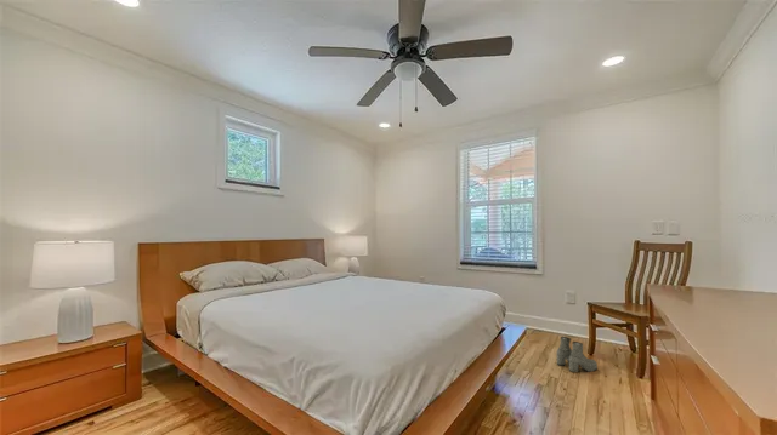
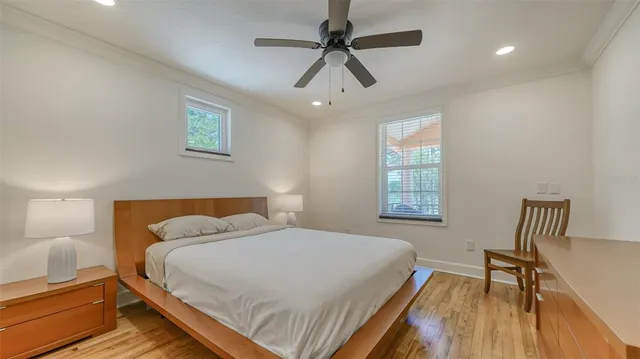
- boots (575, 353)
